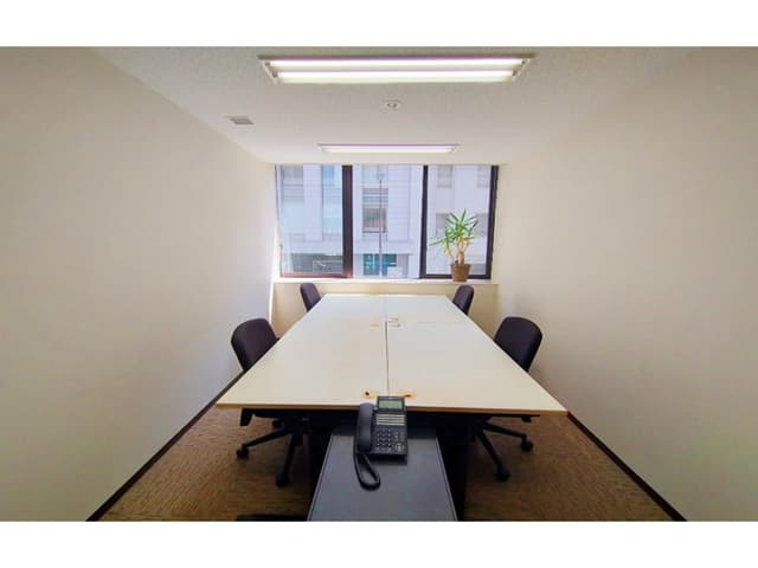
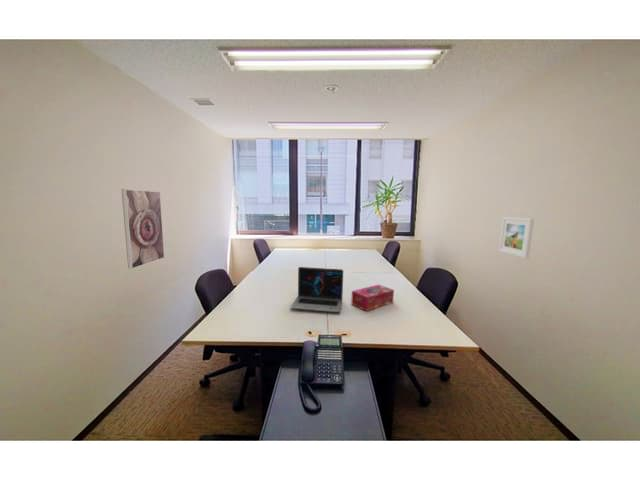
+ tissue box (372, 296)
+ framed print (145, 227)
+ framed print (514, 236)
+ laptop (317, 289)
